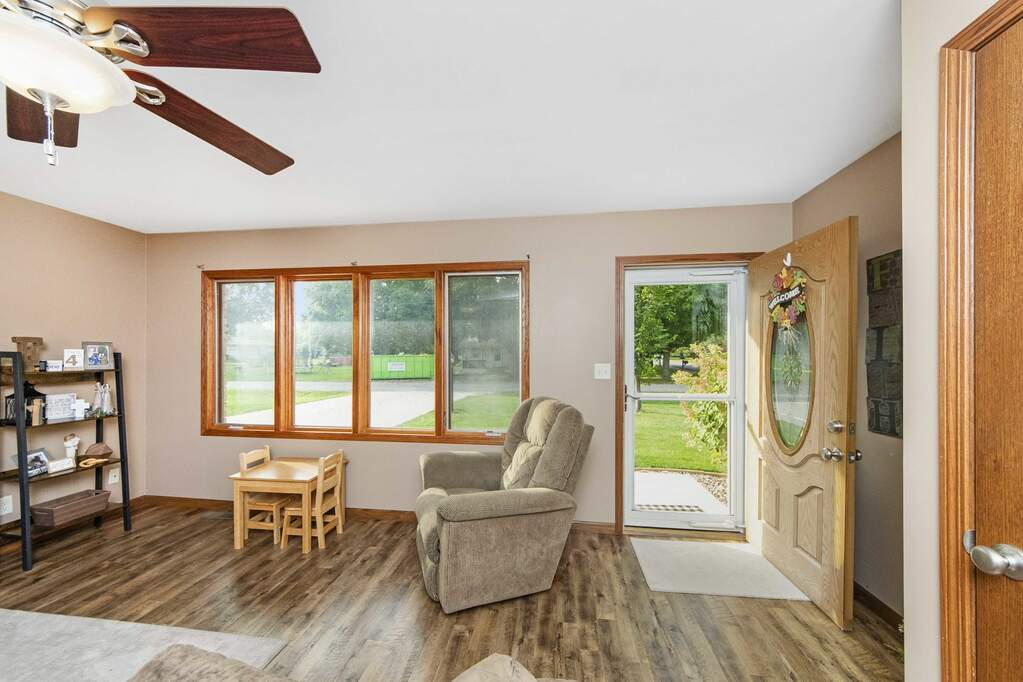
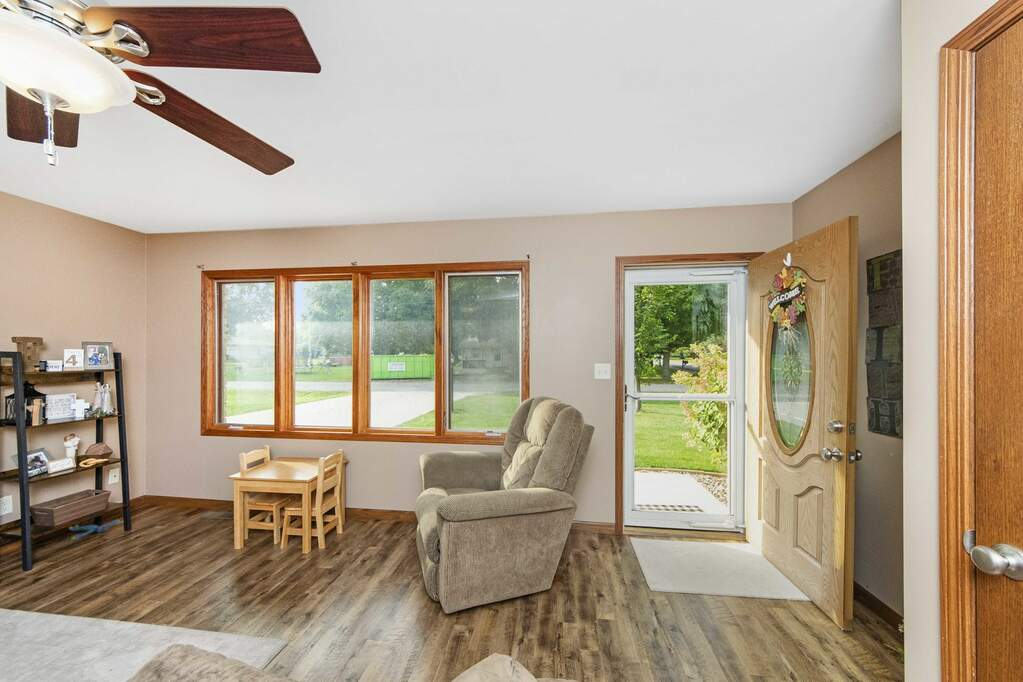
+ plush toy (88, 528)
